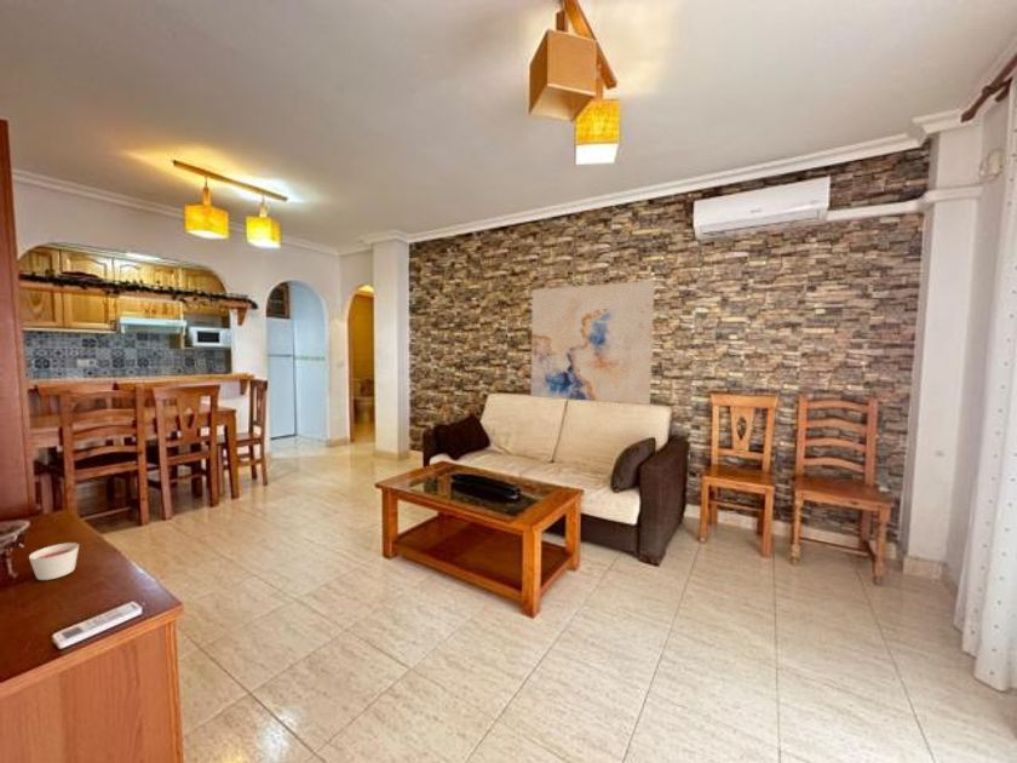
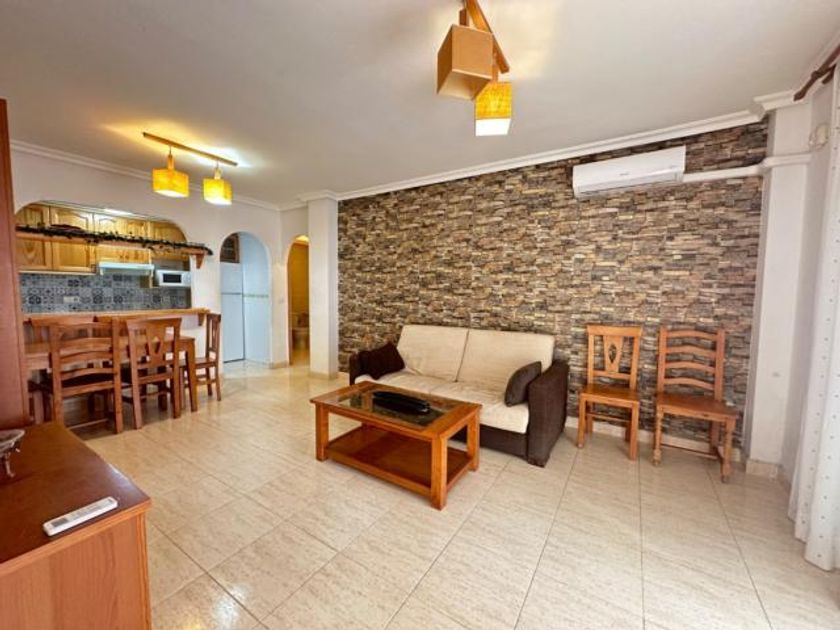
- wall art (587, 349)
- candle (54, 562)
